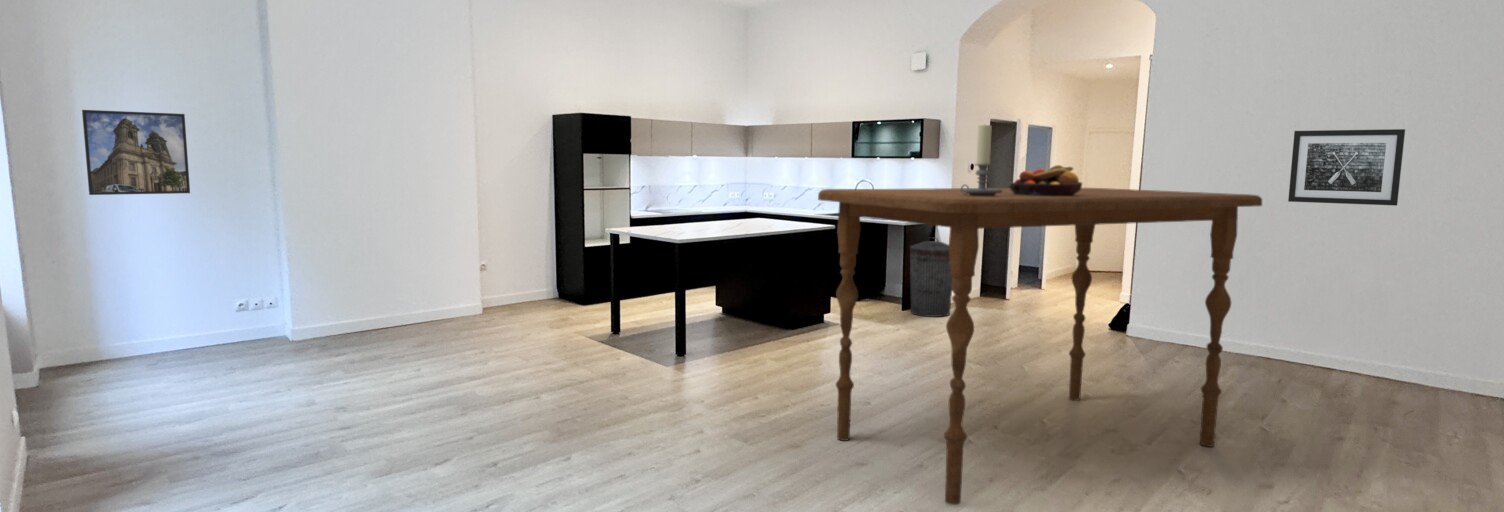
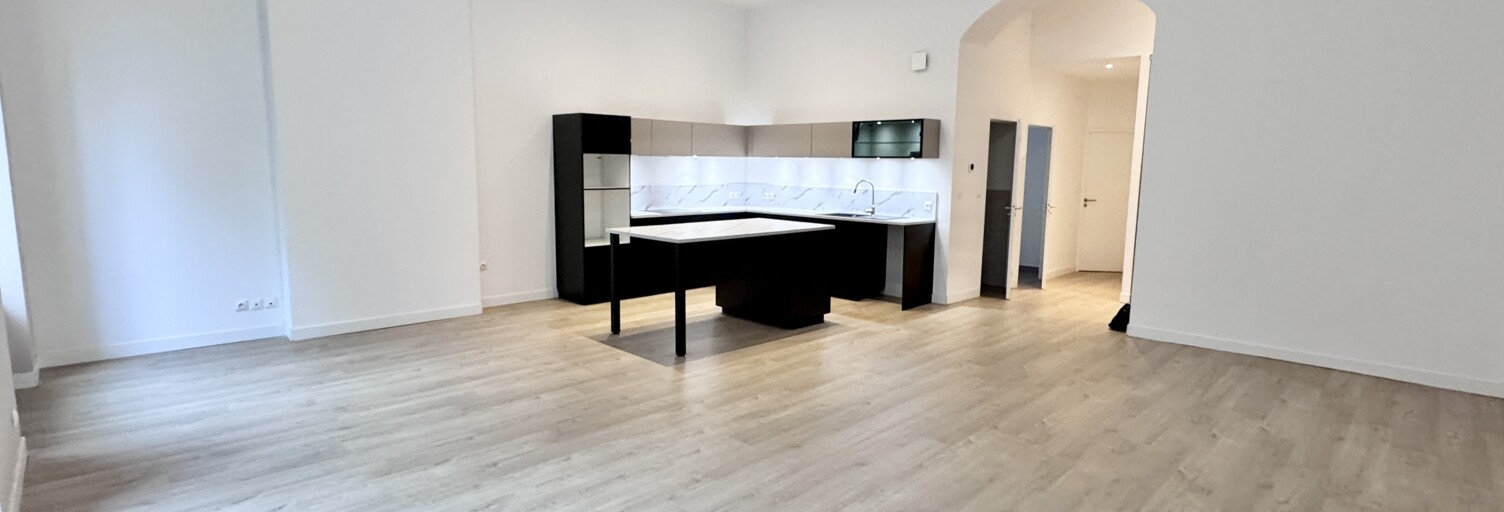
- fruit bowl (1045, 179)
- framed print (138, 153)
- wall art (1344, 166)
- candle holder (980, 159)
- dining table (1073, 317)
- trash can (931, 275)
